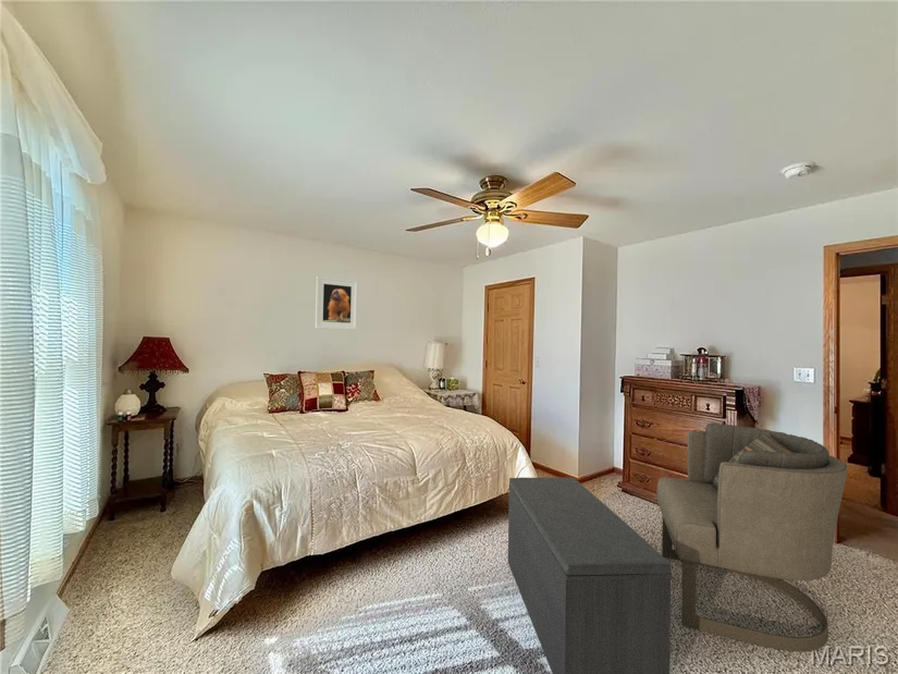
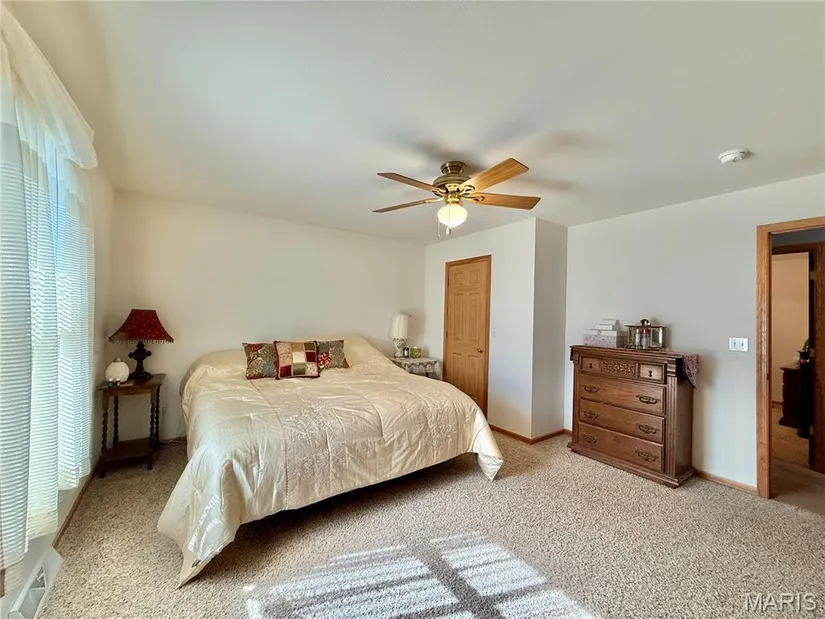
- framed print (336, 304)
- bench (570, 561)
- armchair (743, 518)
